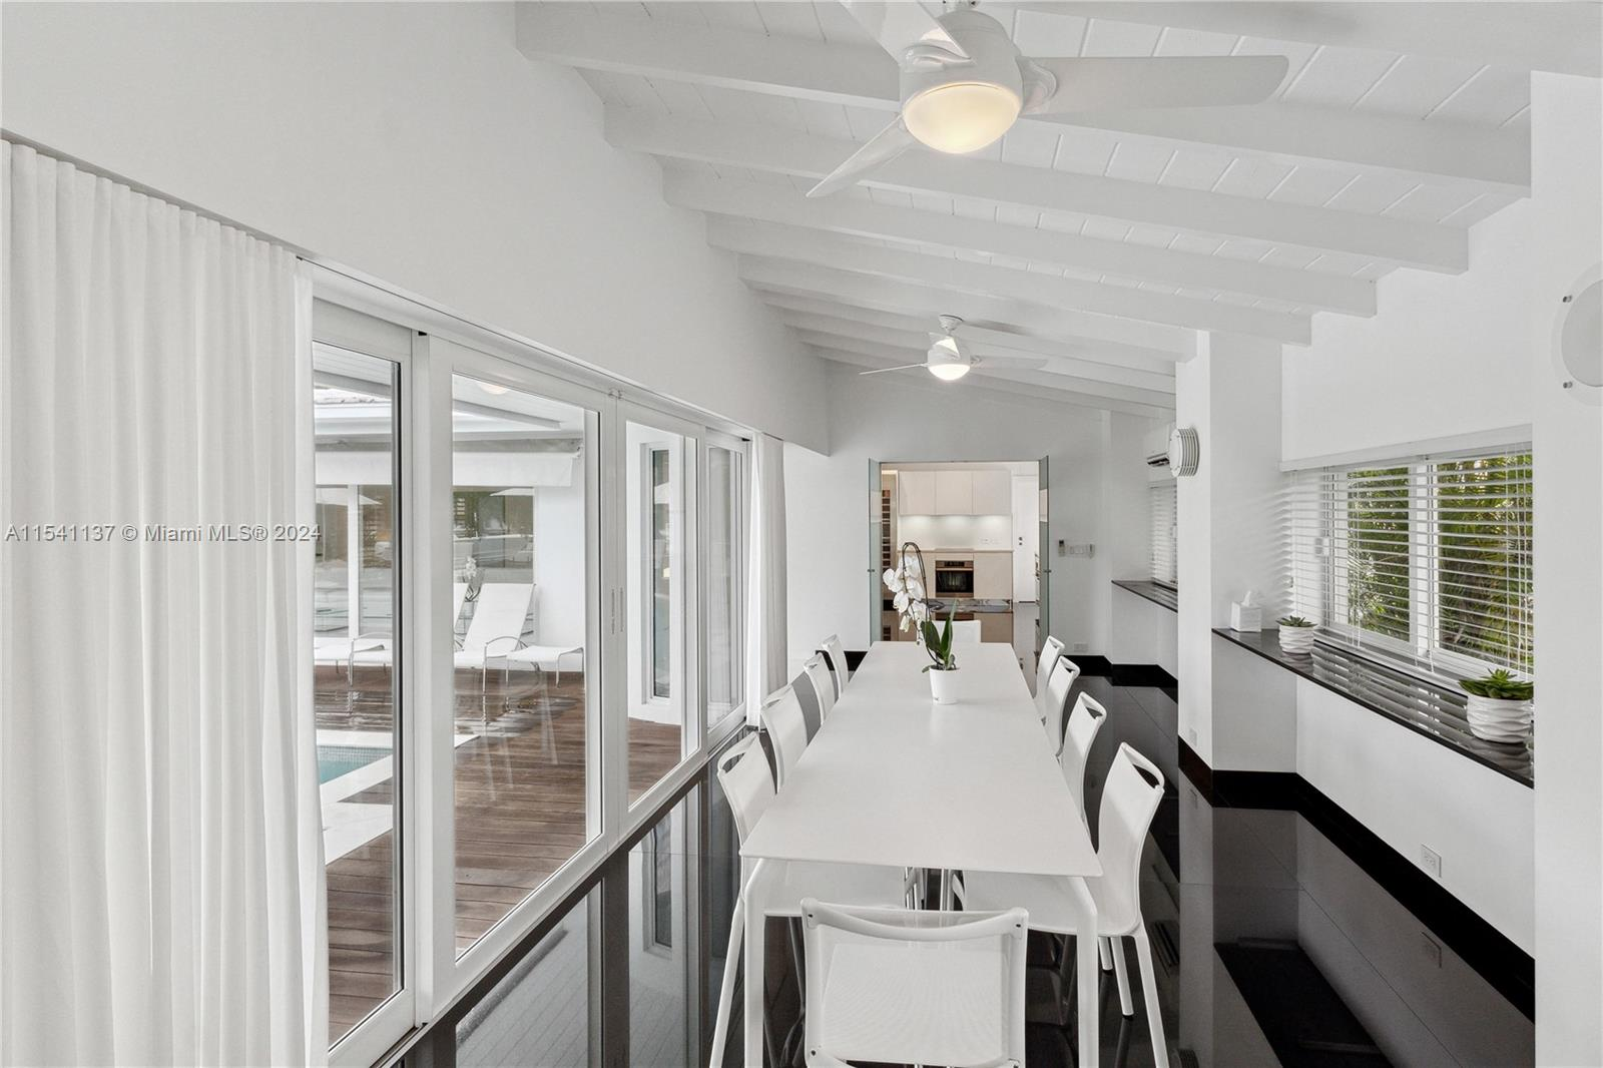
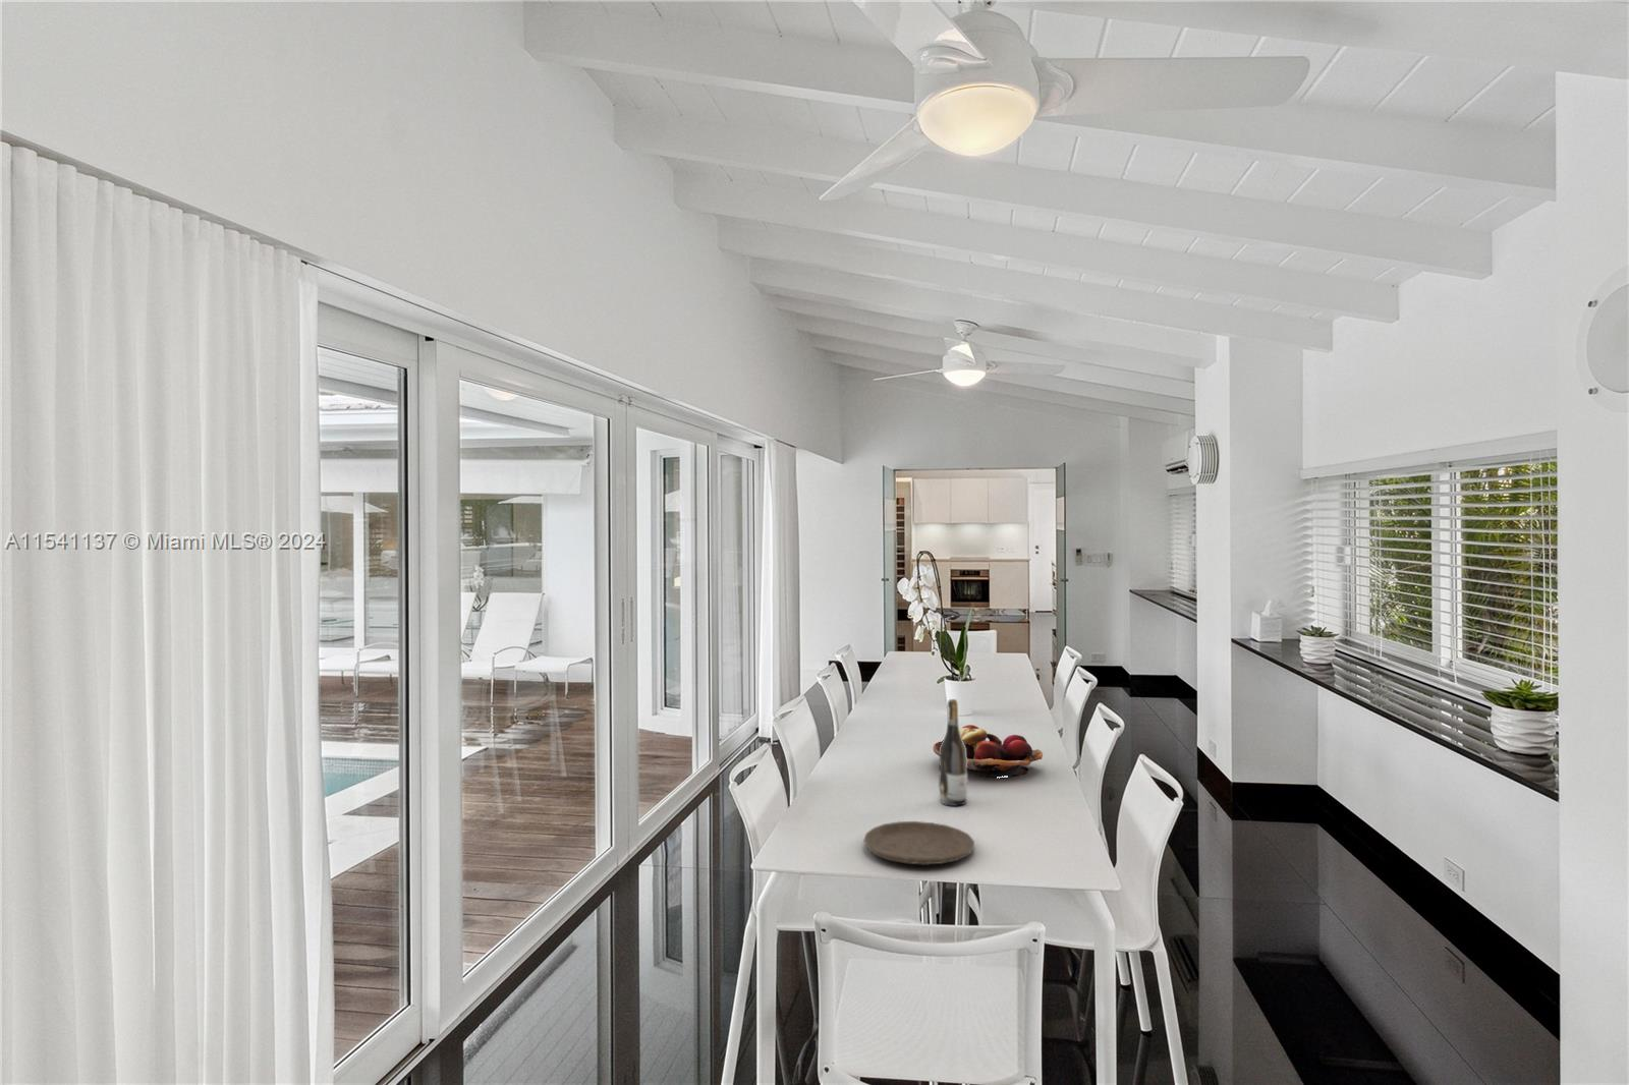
+ plate (918, 843)
+ fruit basket (985, 748)
+ wine bottle (953, 750)
